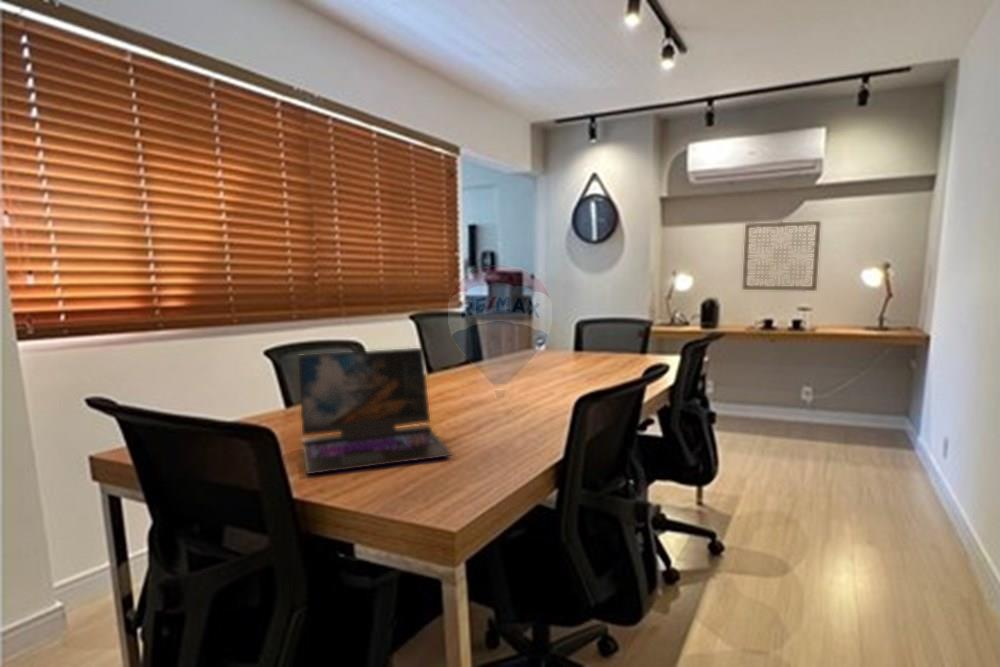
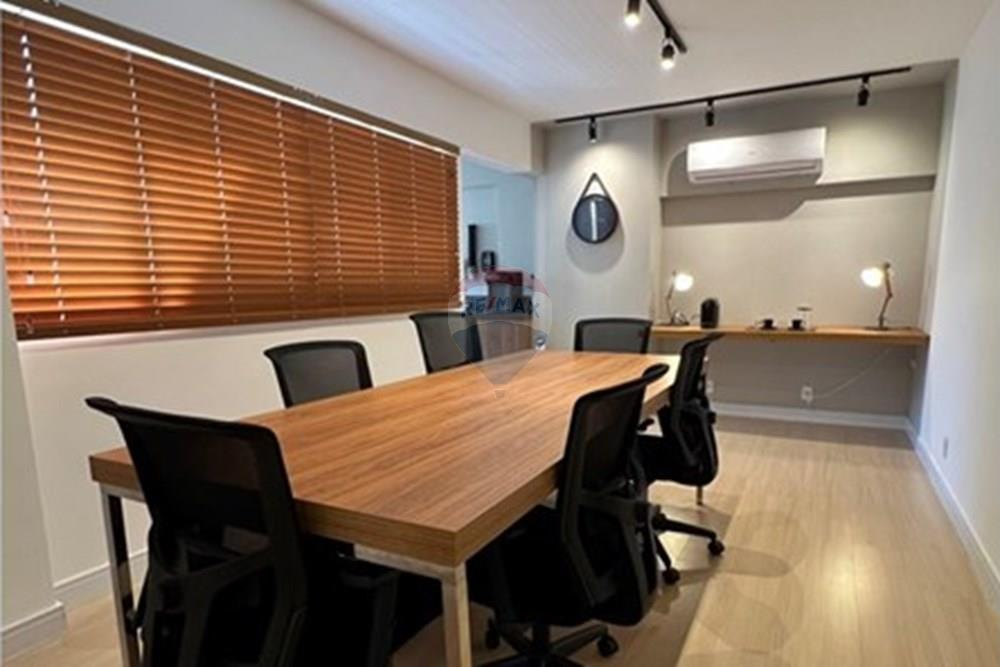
- laptop (371, 404)
- wall art (780, 254)
